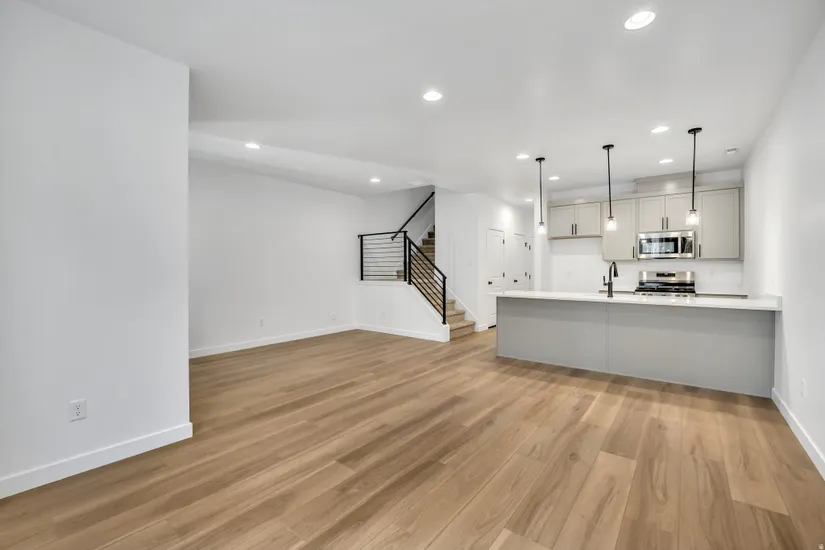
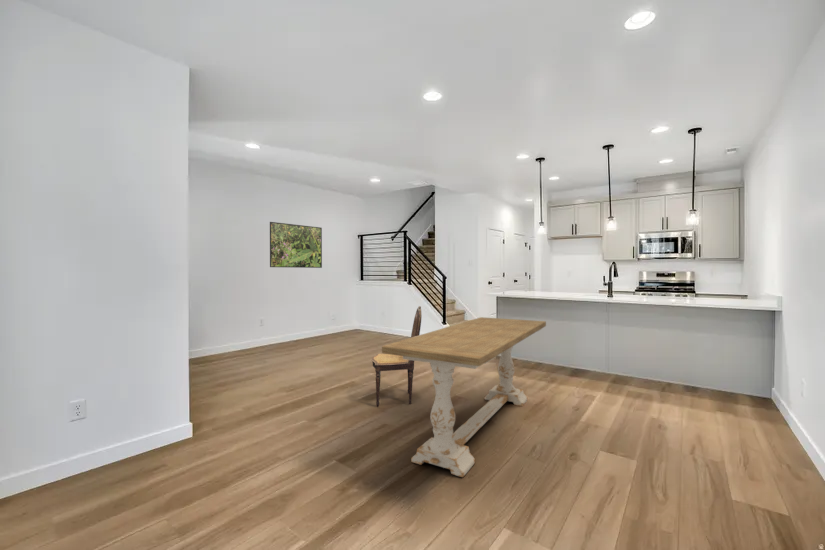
+ dining table (475, 368)
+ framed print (297, 246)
+ dining chair (395, 355)
